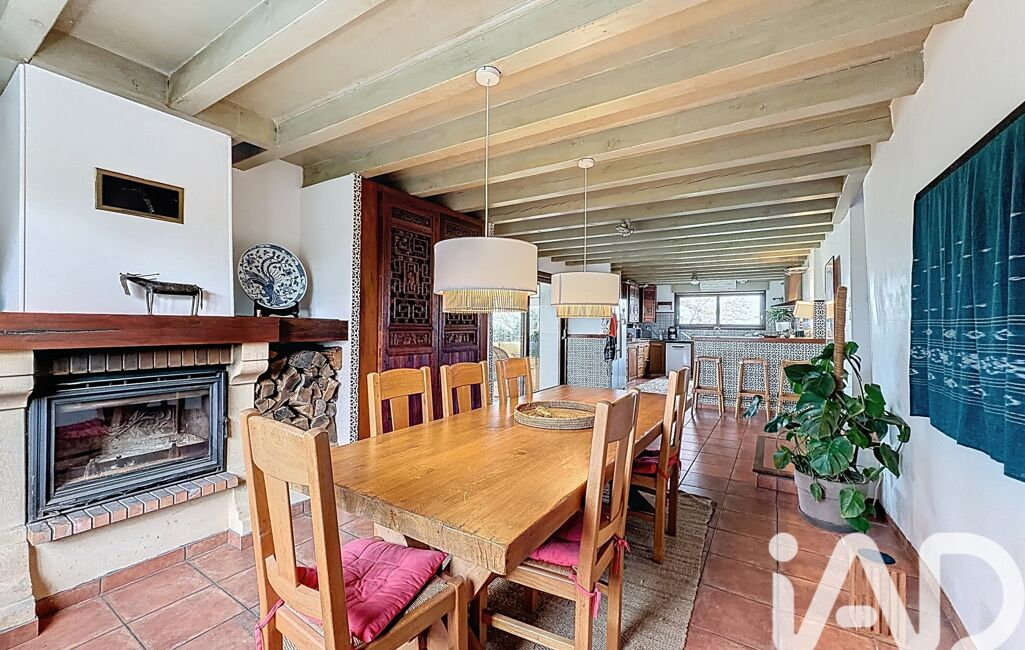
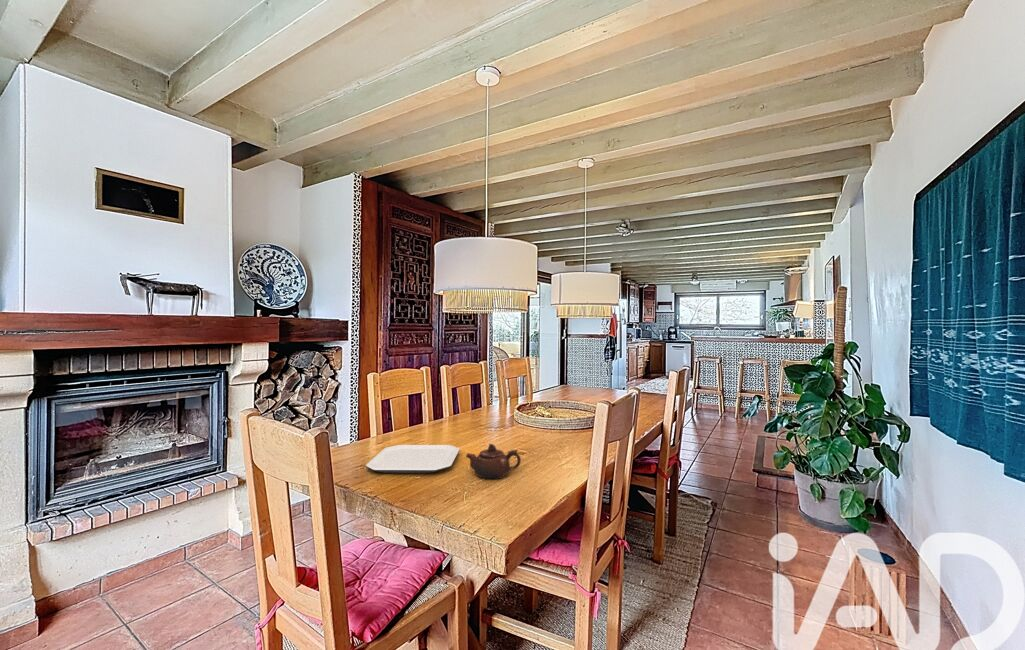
+ teapot (493, 459)
+ plate (415, 458)
